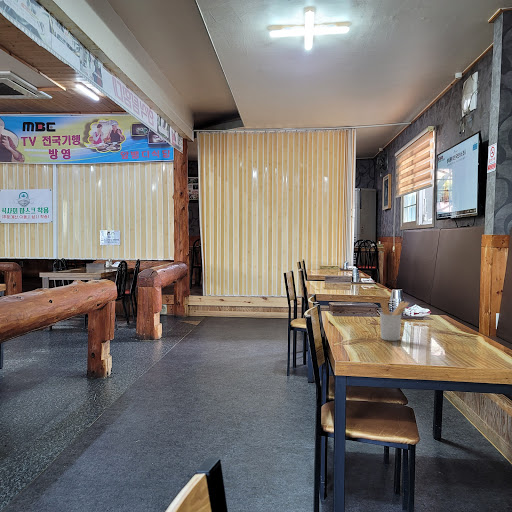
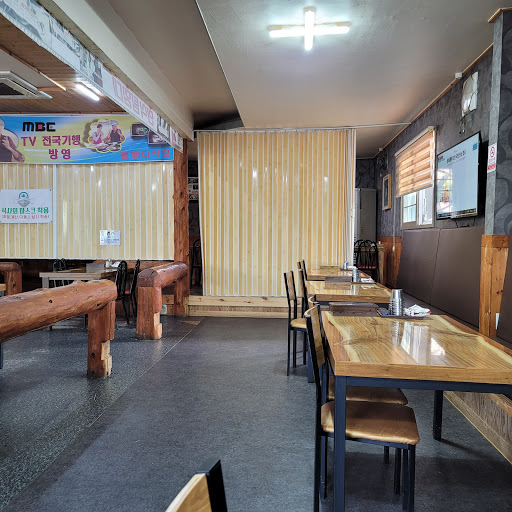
- utensil holder (394, 319)
